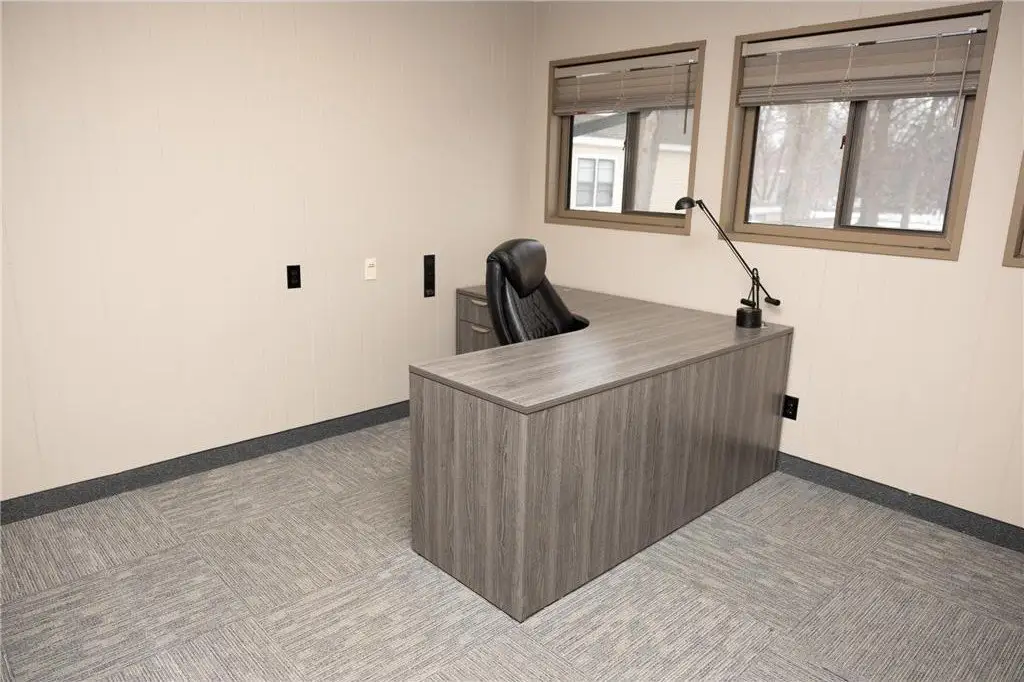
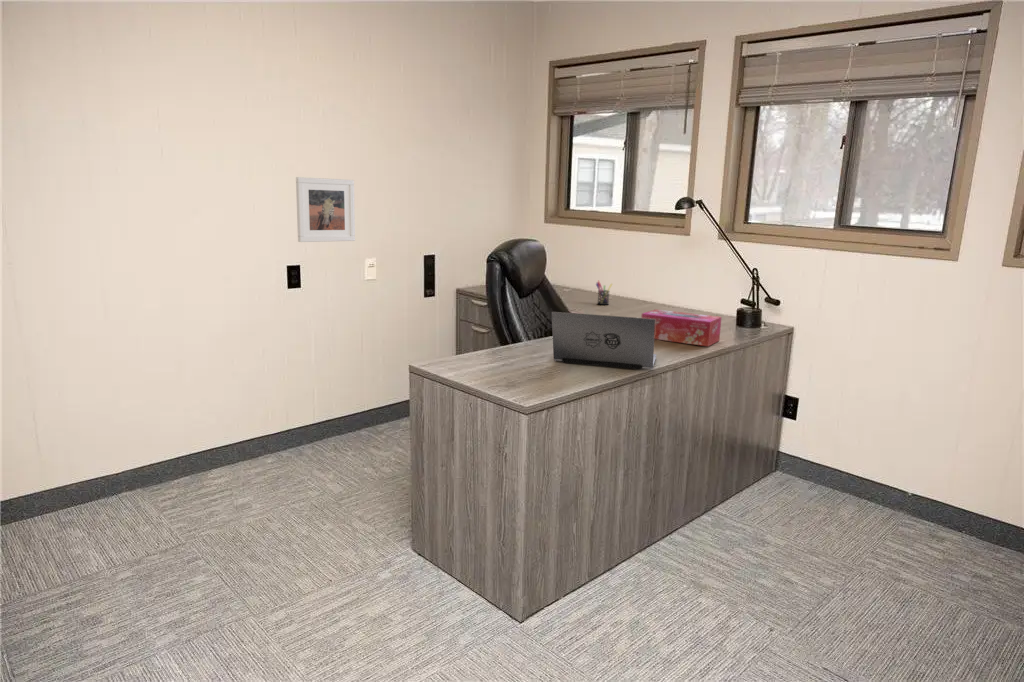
+ pen holder (603, 292)
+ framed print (326, 210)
+ tissue box (680, 327)
+ laptop (606, 336)
